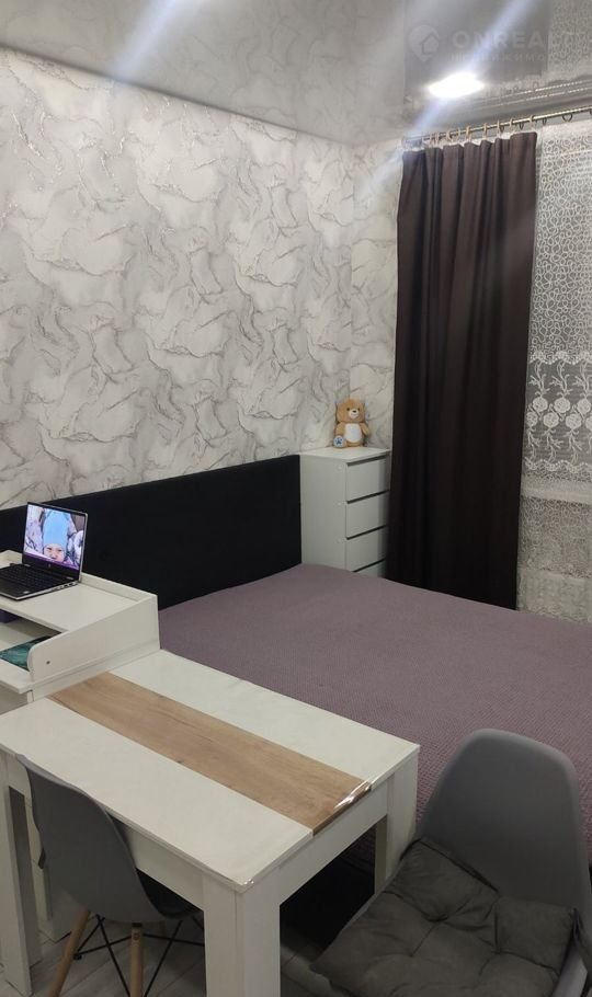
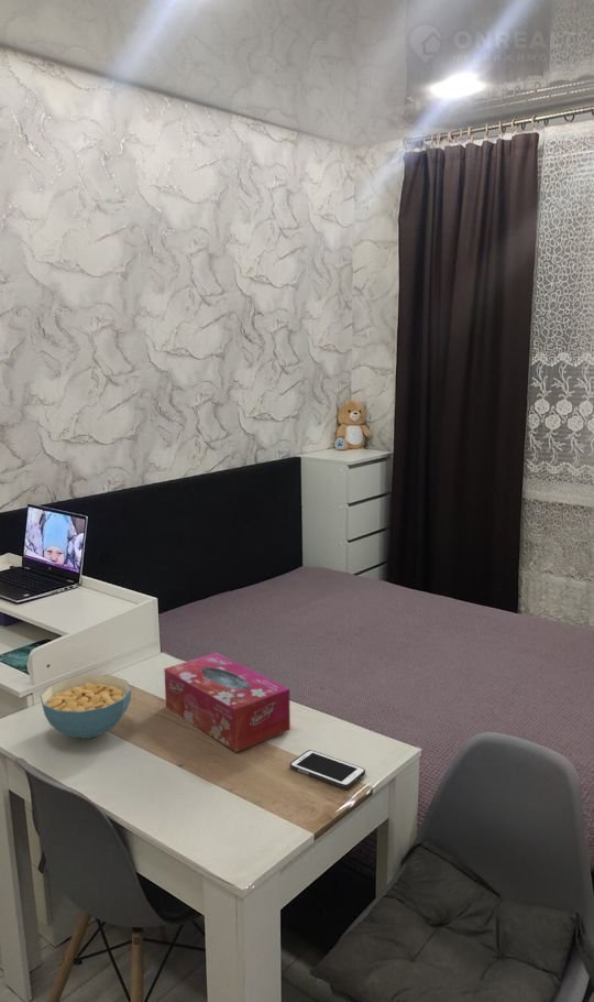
+ cell phone (327, 769)
+ tissue box (224, 698)
+ cereal bowl (87, 711)
